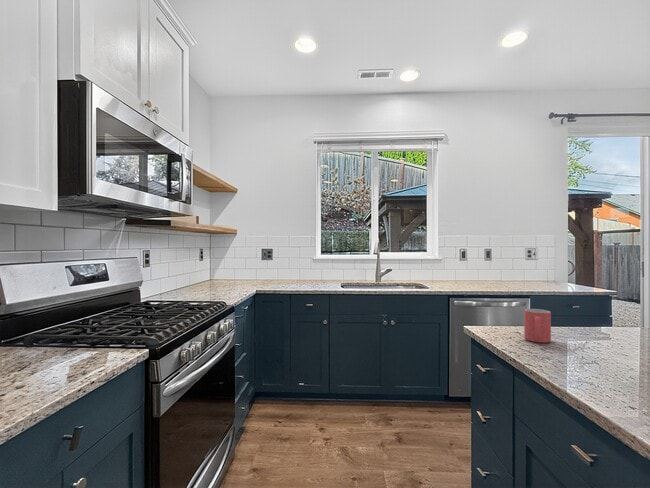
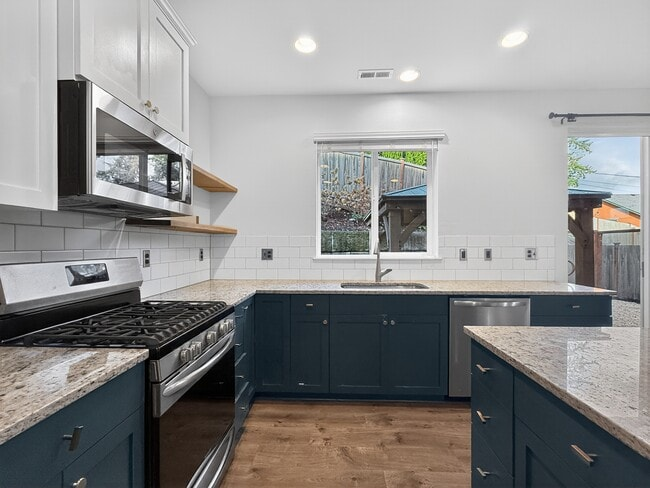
- mug (537, 326)
